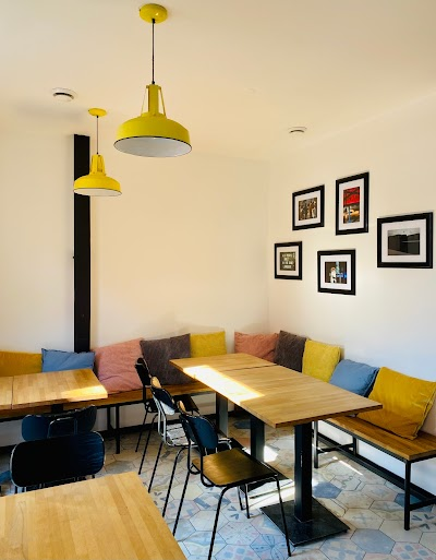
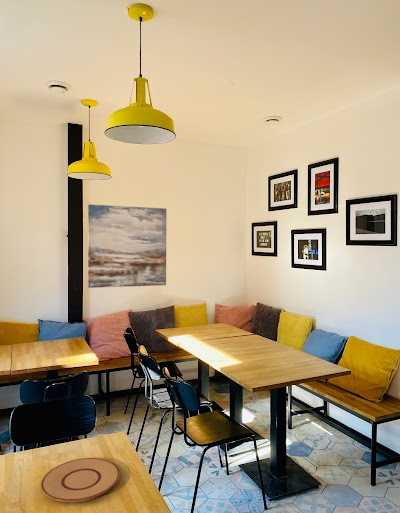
+ wall art (128, 246)
+ plate (81, 479)
